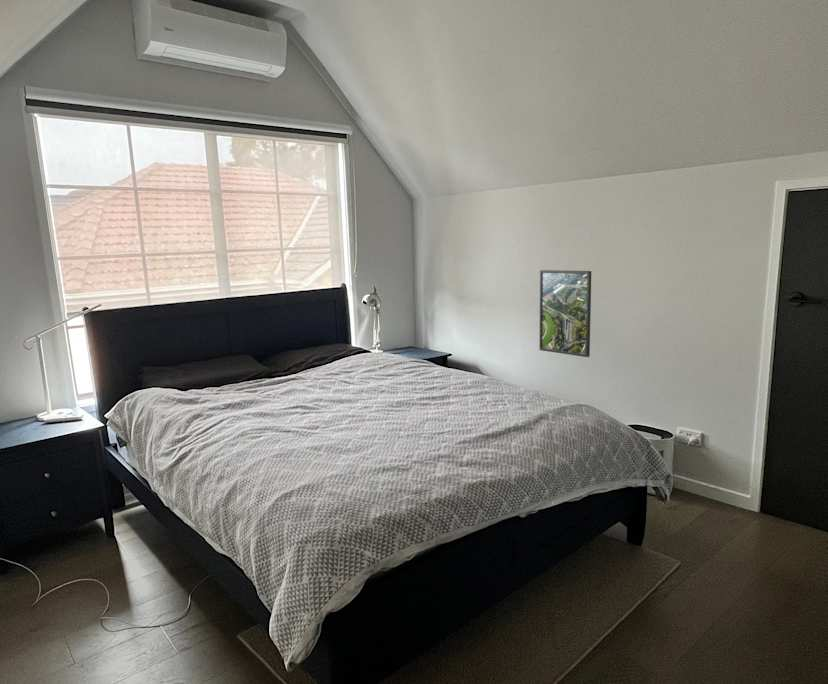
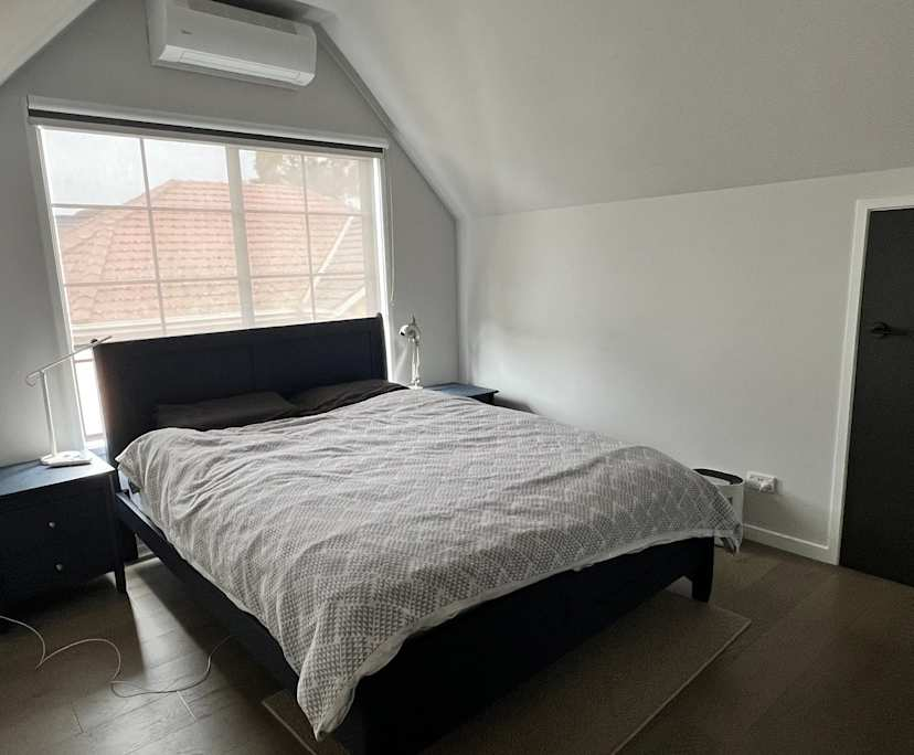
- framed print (564, 312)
